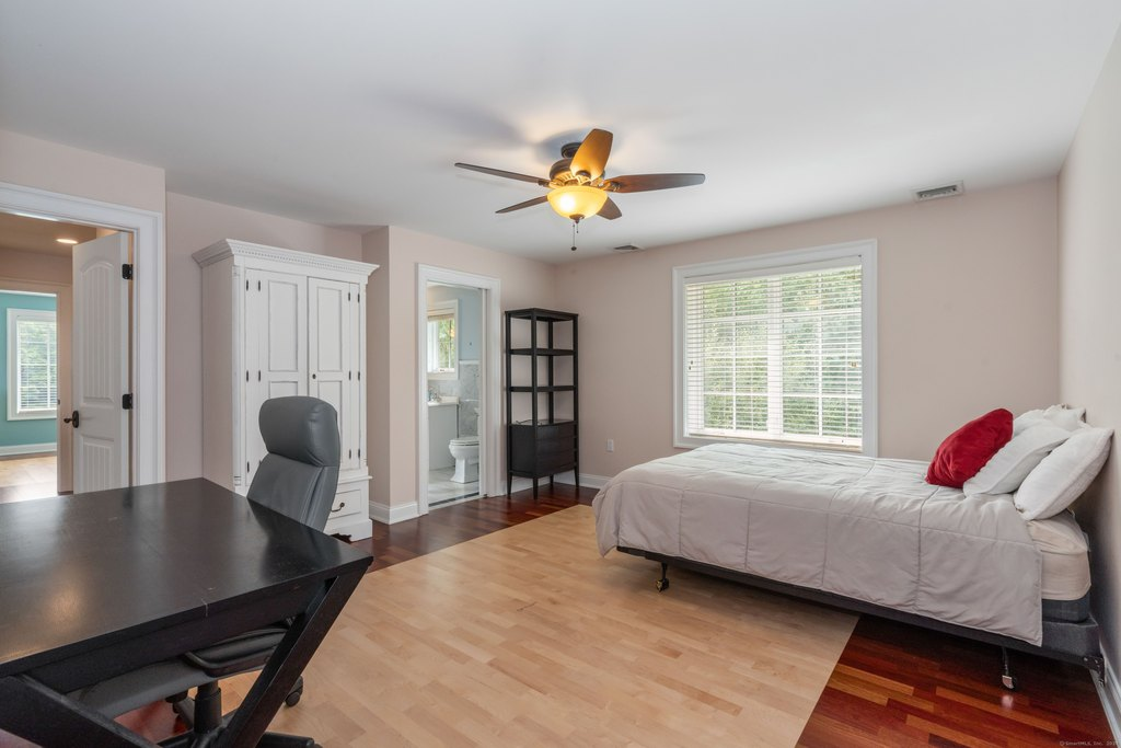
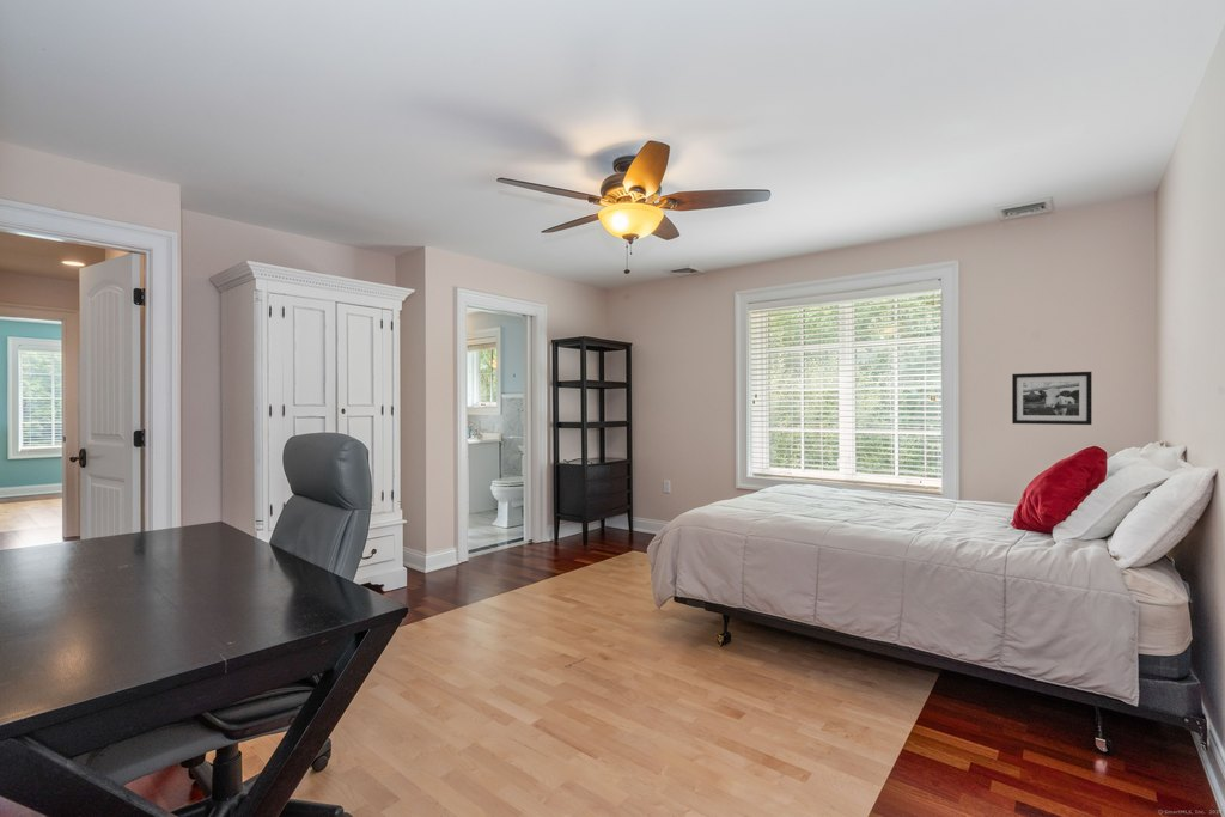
+ picture frame (1050, 398)
